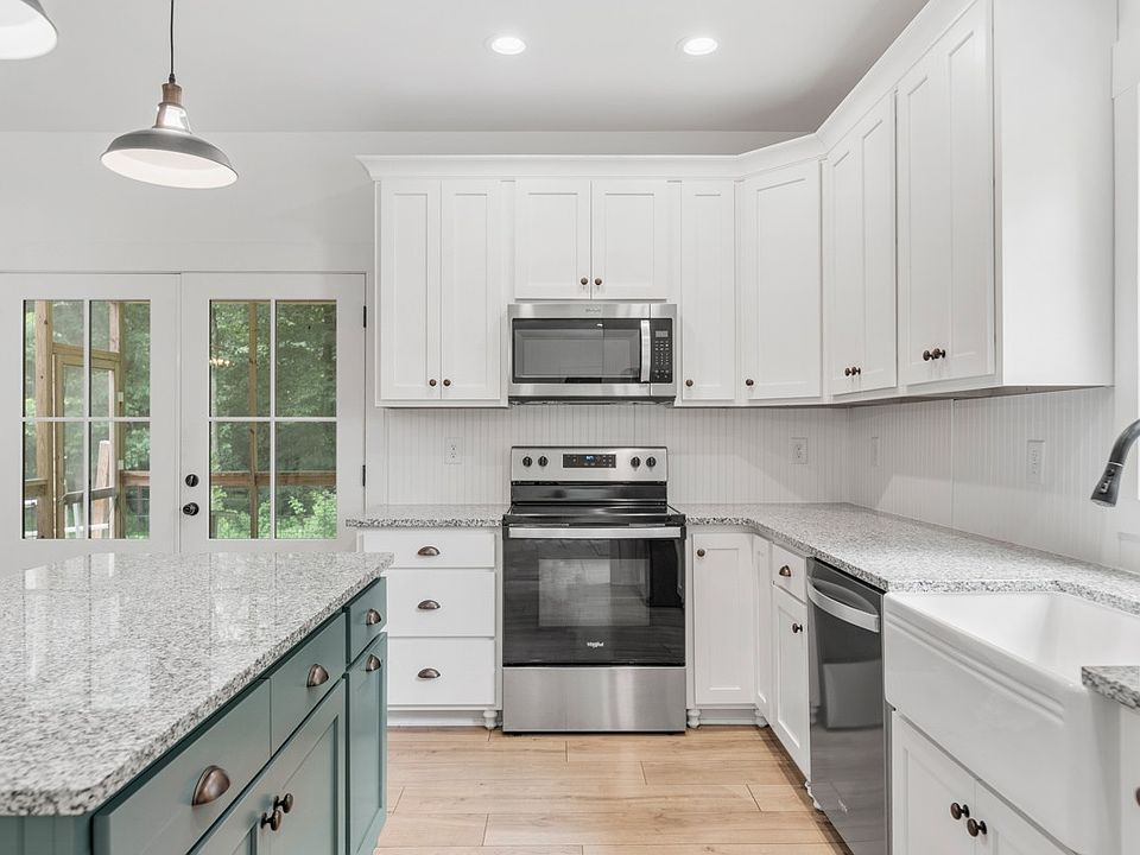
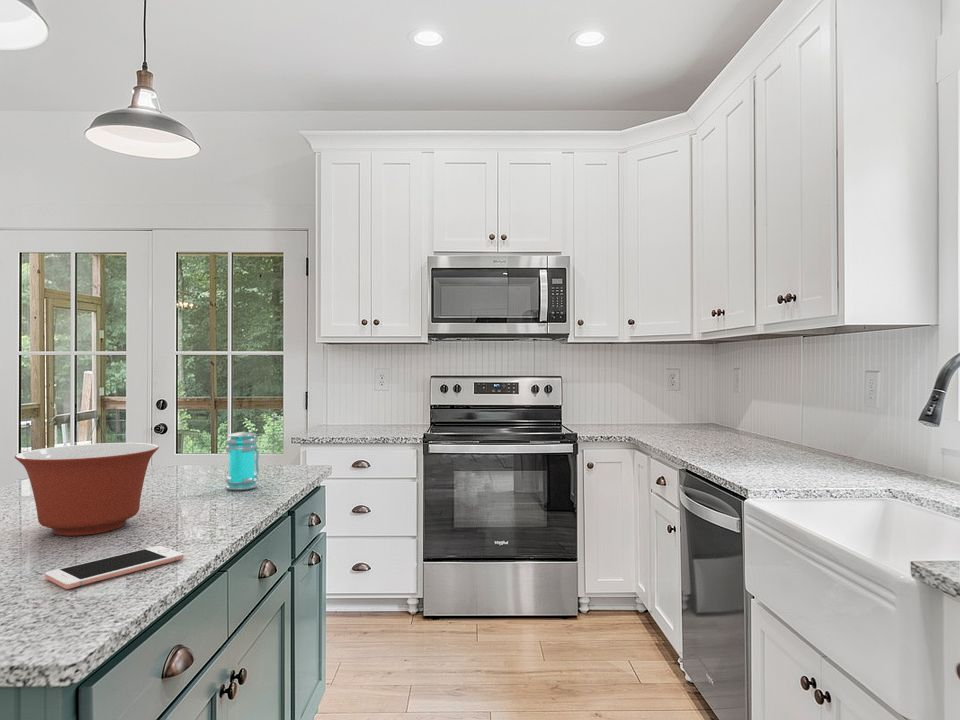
+ mixing bowl (90, 488)
+ cell phone (117, 565)
+ jar (242, 460)
